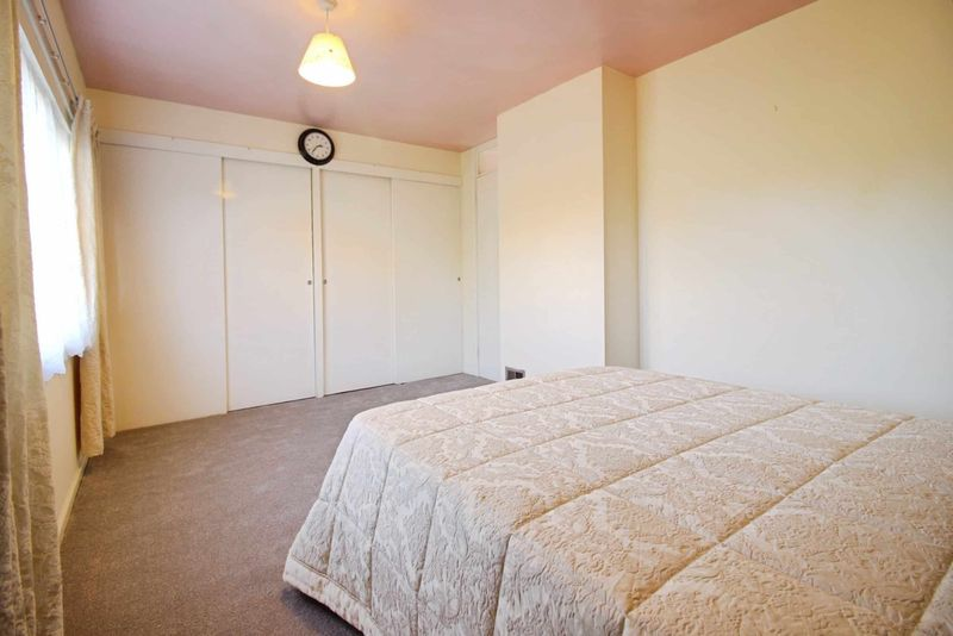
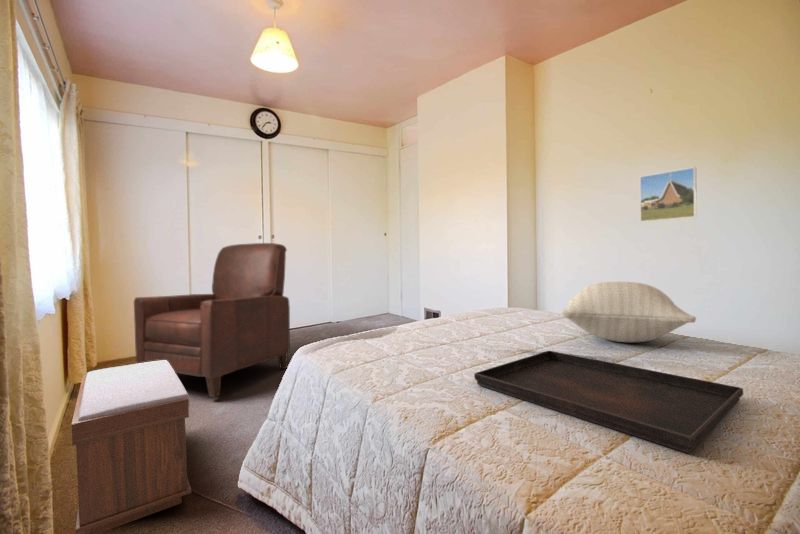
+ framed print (666, 196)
+ bench (133, 429)
+ pillow (620, 310)
+ serving tray (597, 386)
+ chair (219, 309)
